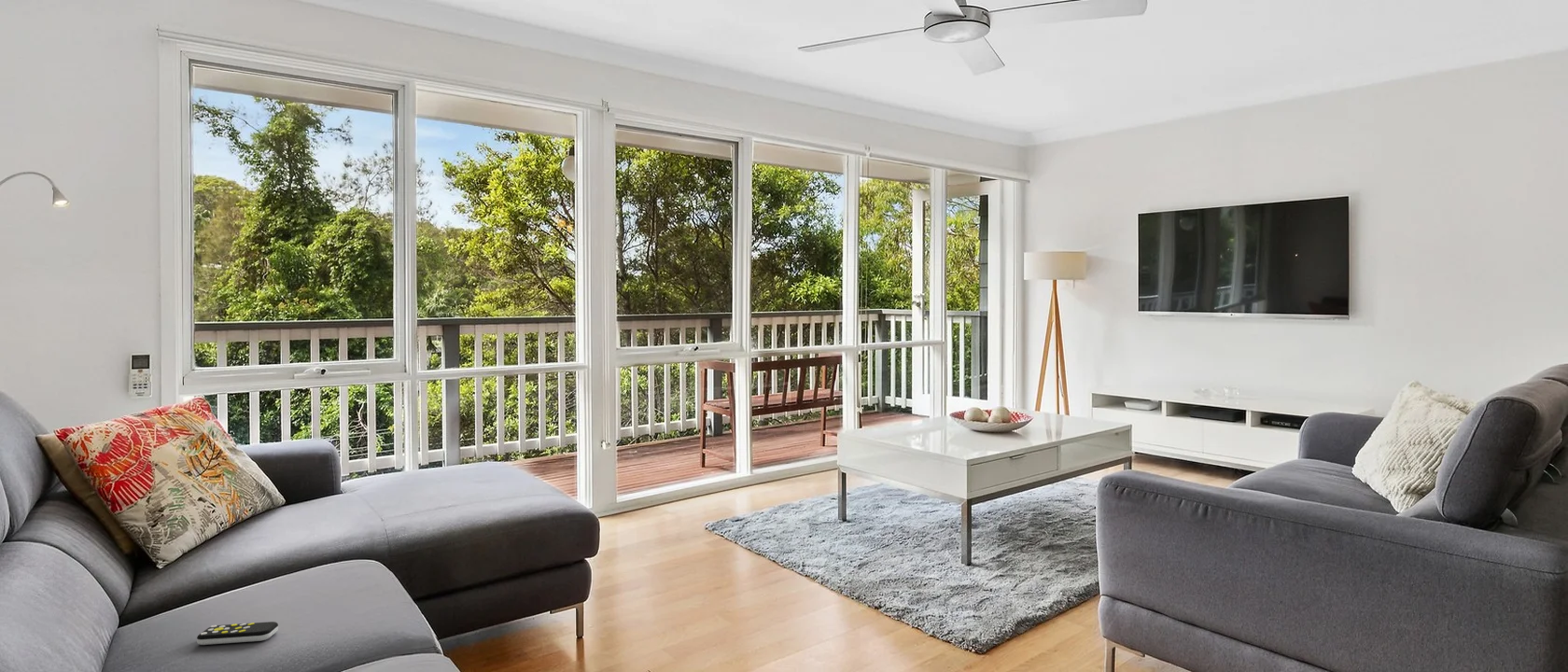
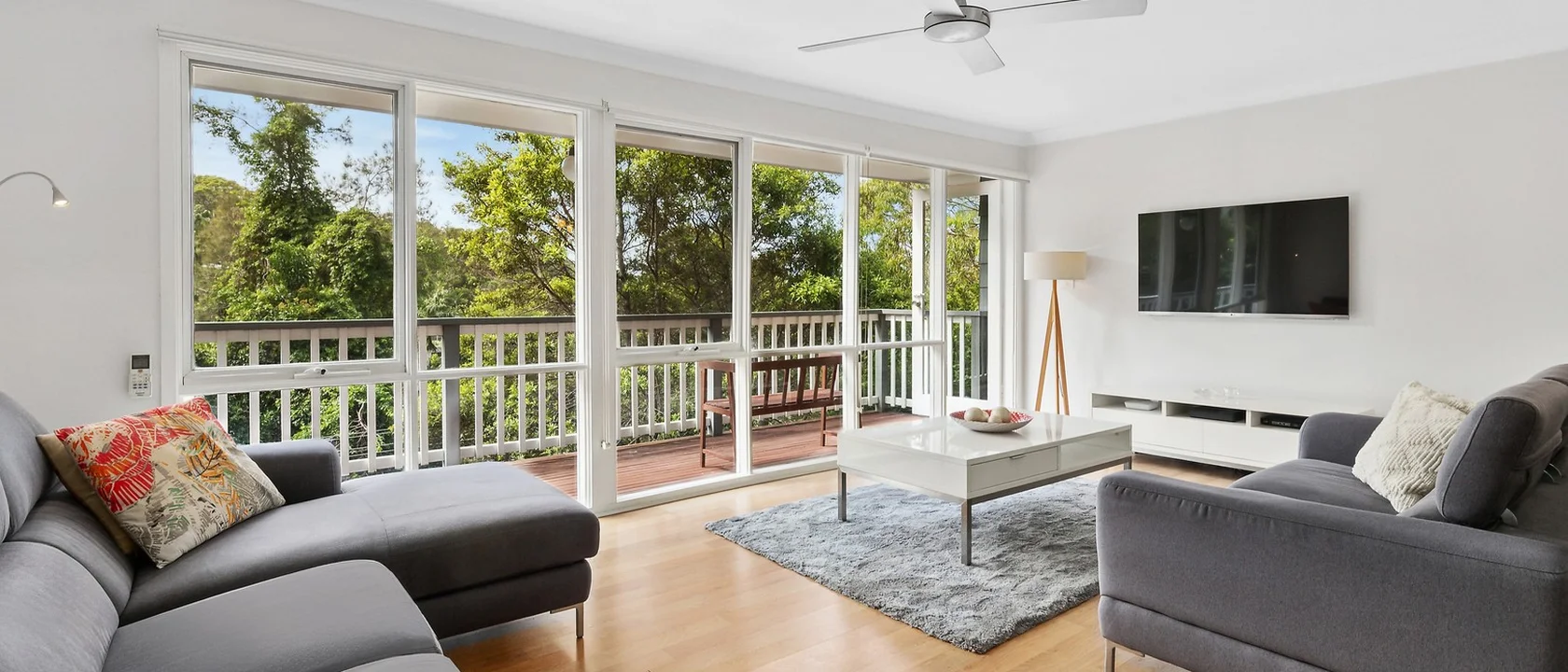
- remote control (238, 632)
